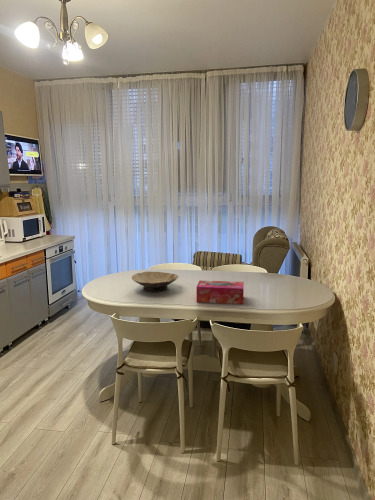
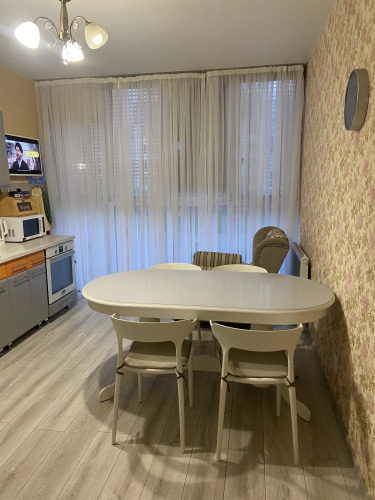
- tissue box (220, 291)
- bowl (155, 282)
